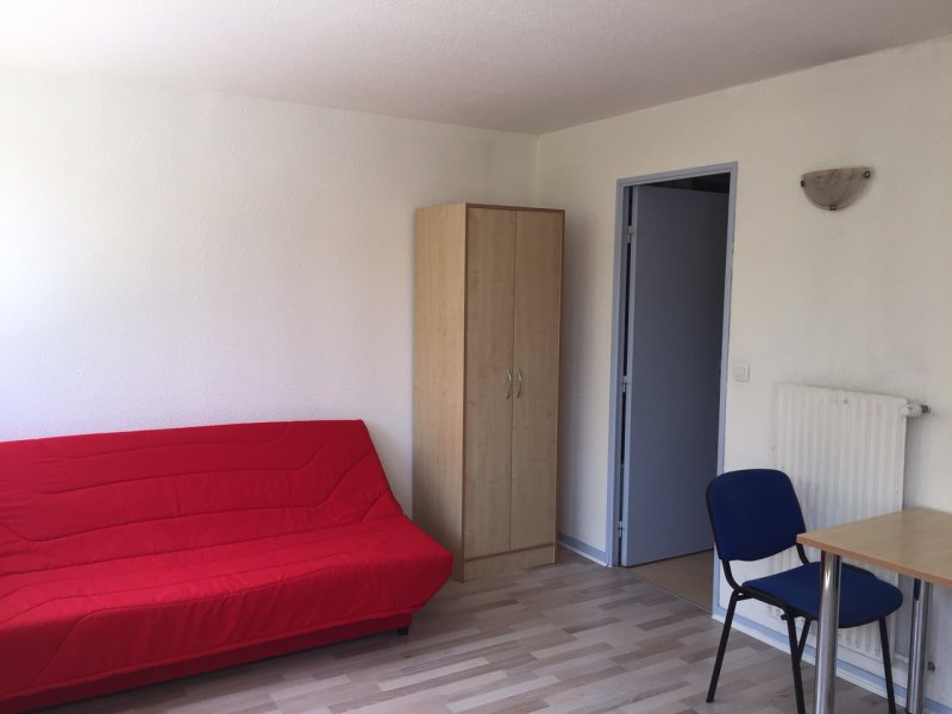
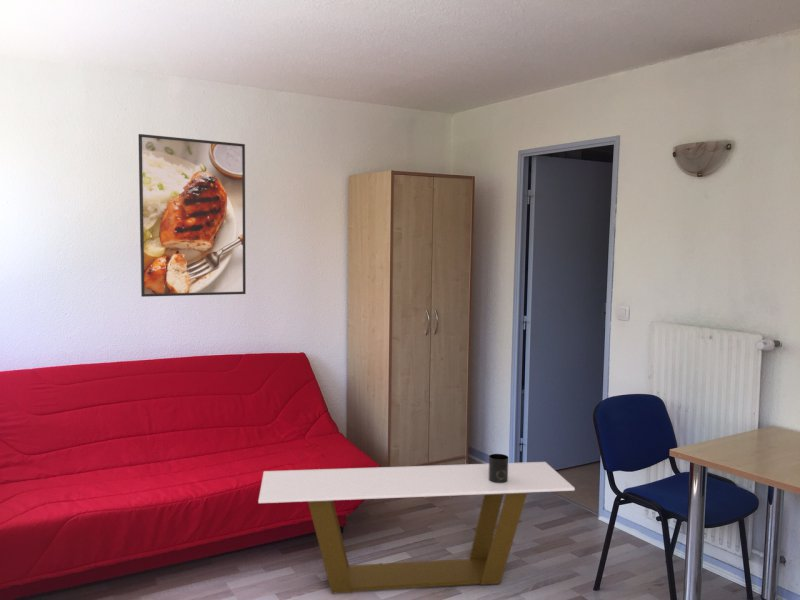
+ mug (497, 466)
+ coffee table (414, 496)
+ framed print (194, 218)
